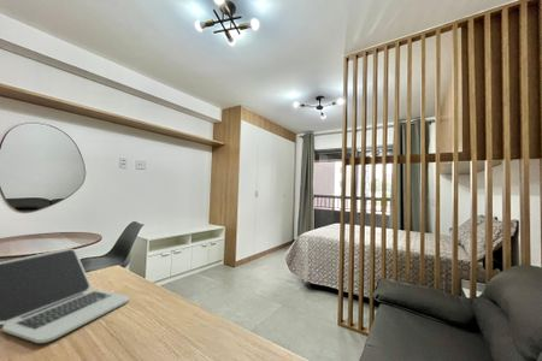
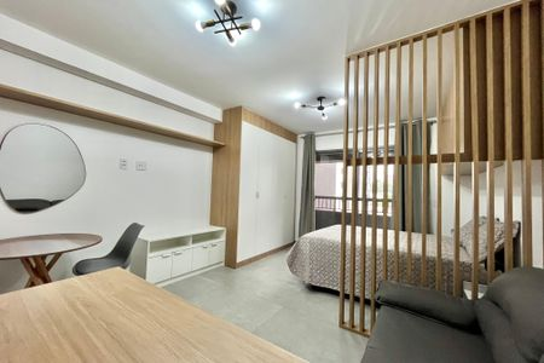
- laptop (61, 284)
